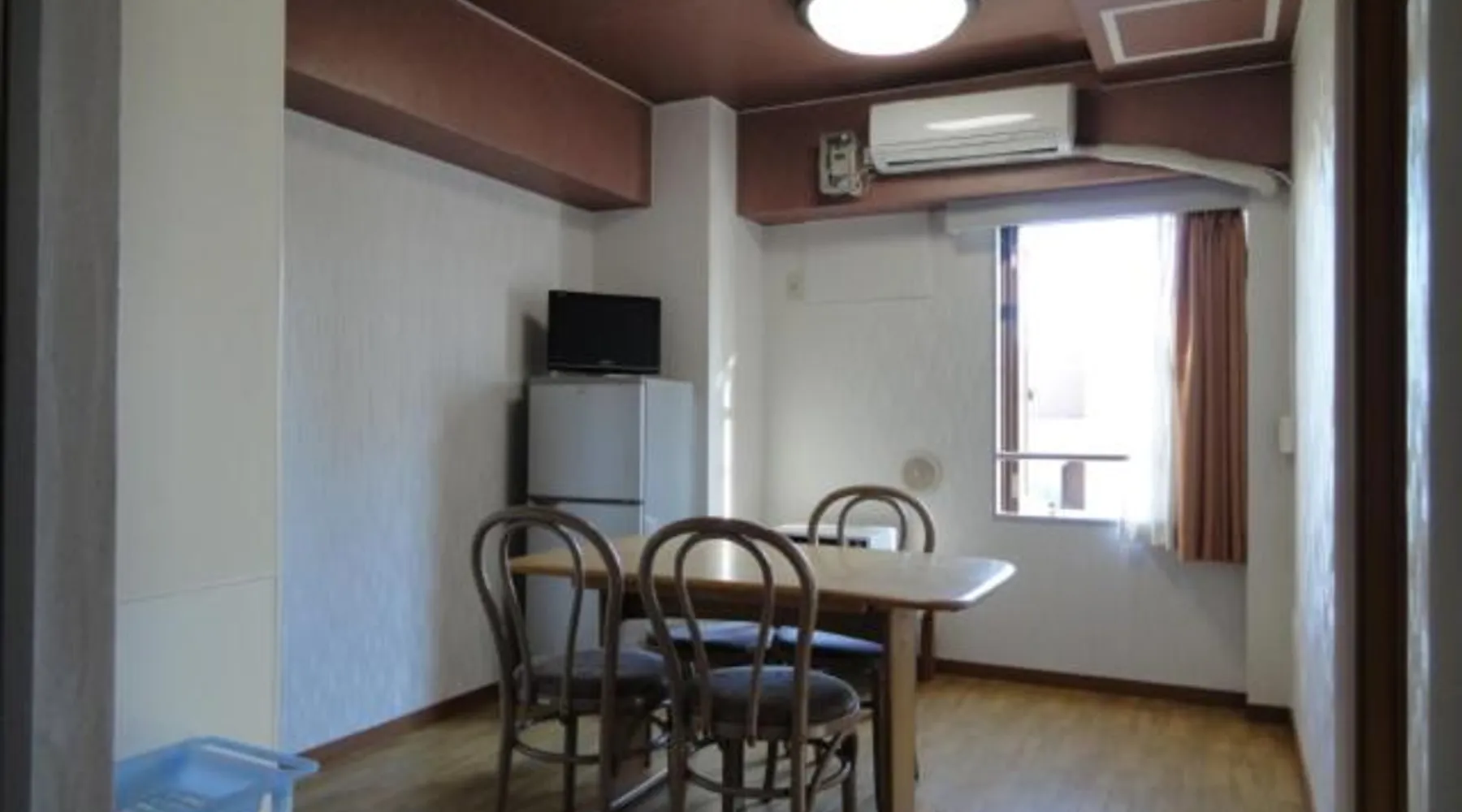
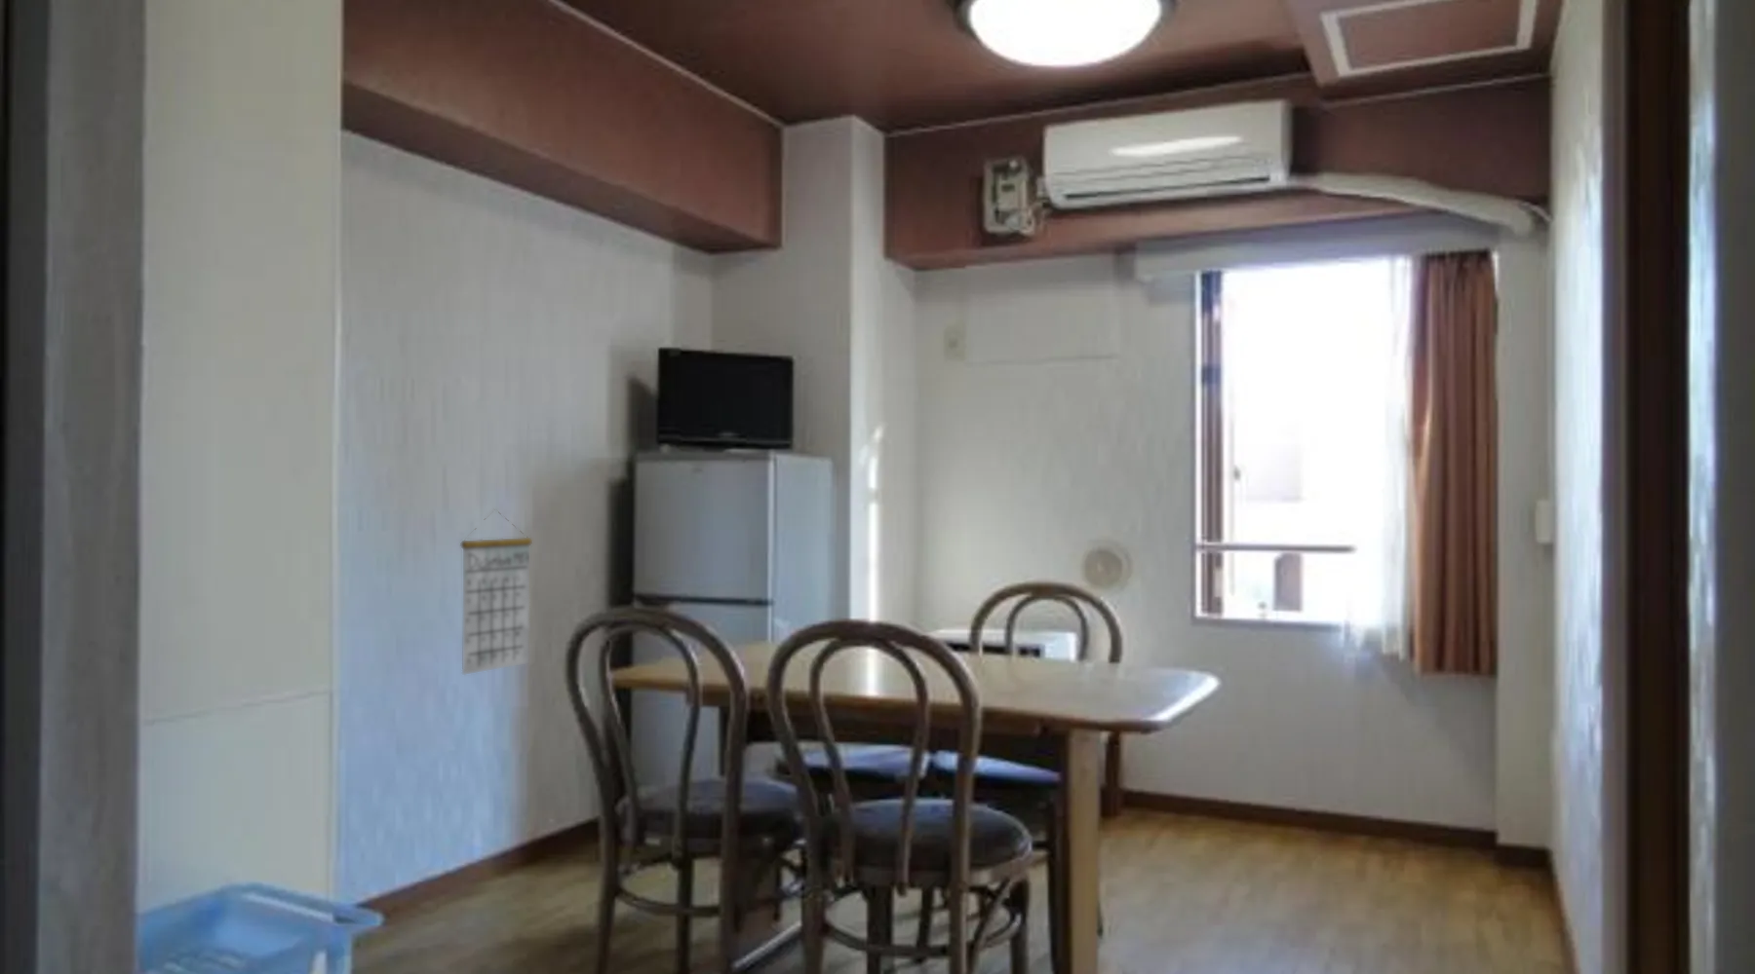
+ calendar (496, 588)
